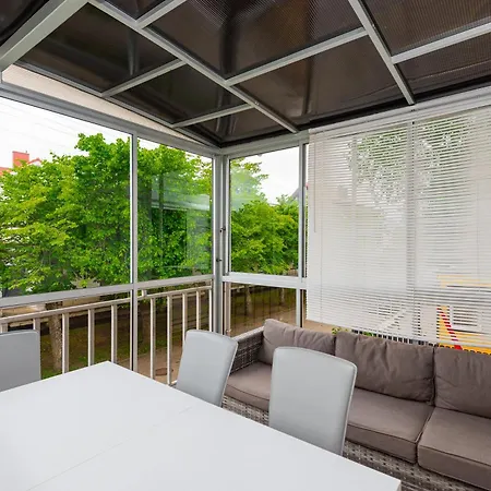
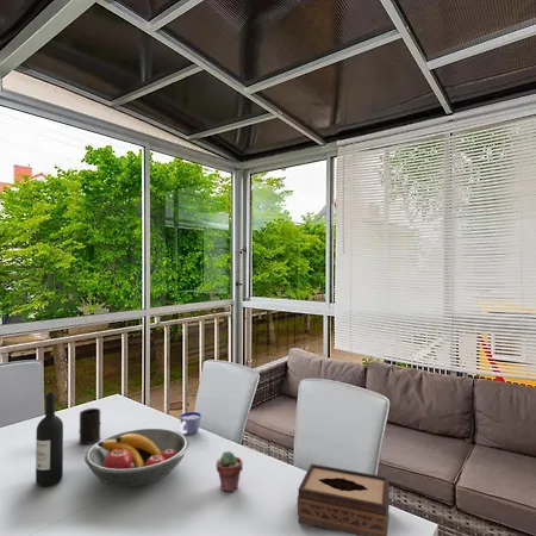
+ tissue box (344, 499)
+ potted succulent (229, 468)
+ cup (188, 424)
+ wine bottle (49, 437)
+ cup (89, 425)
+ fruit bowl (138, 456)
